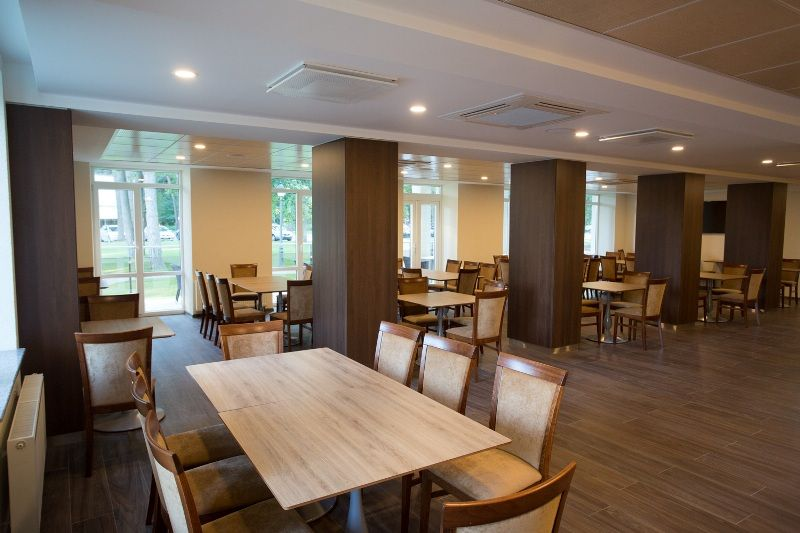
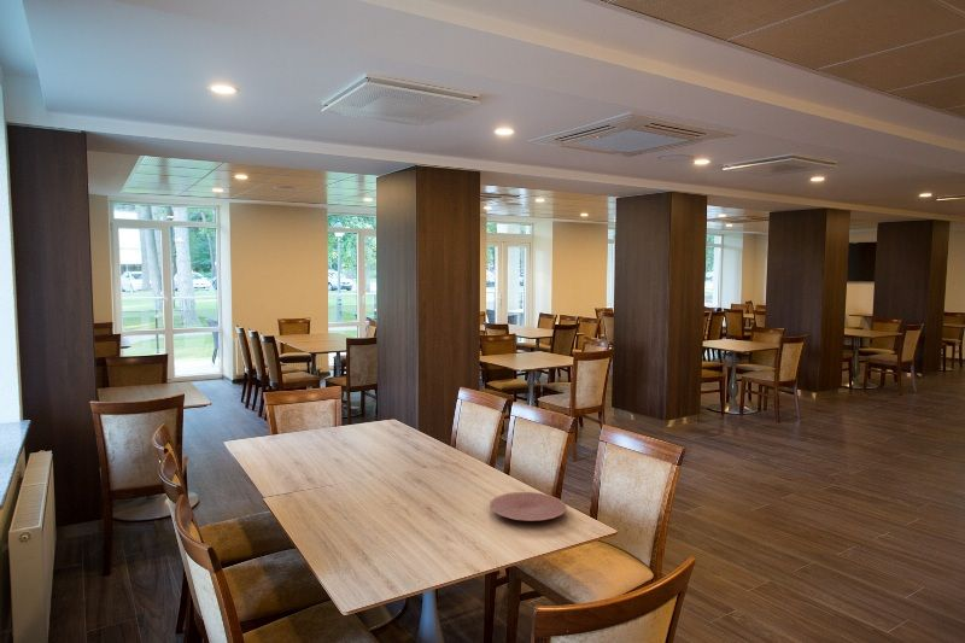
+ plate (527, 508)
